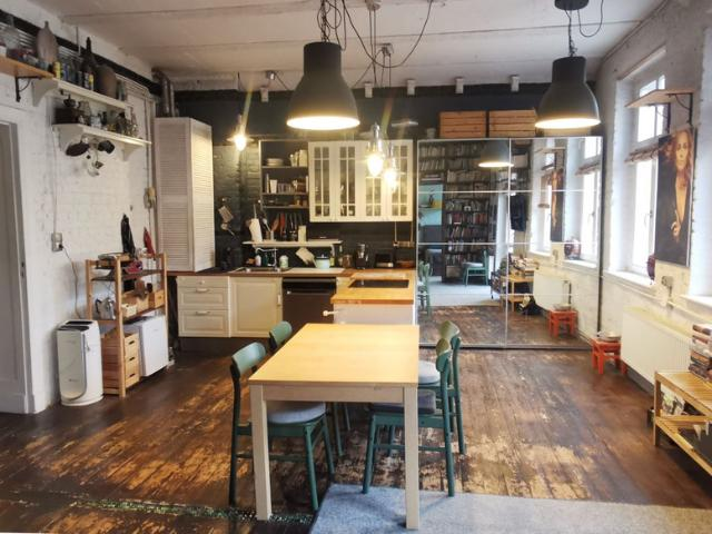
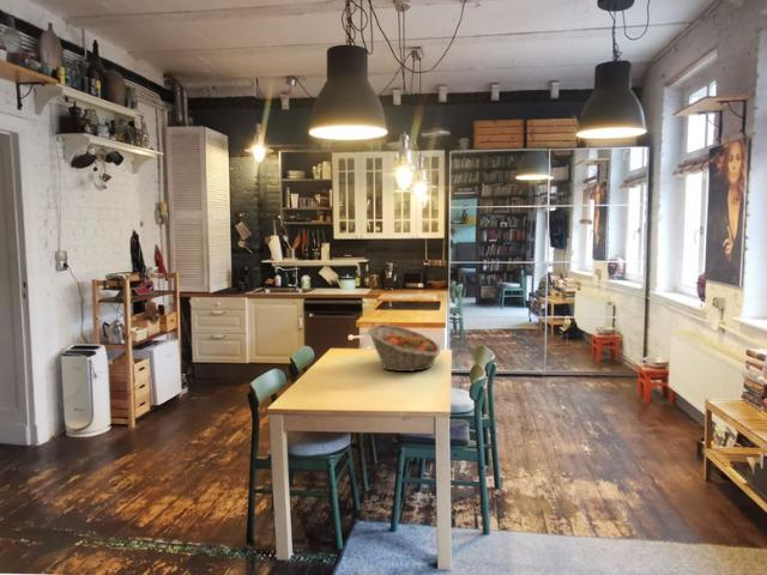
+ fruit basket (404, 346)
